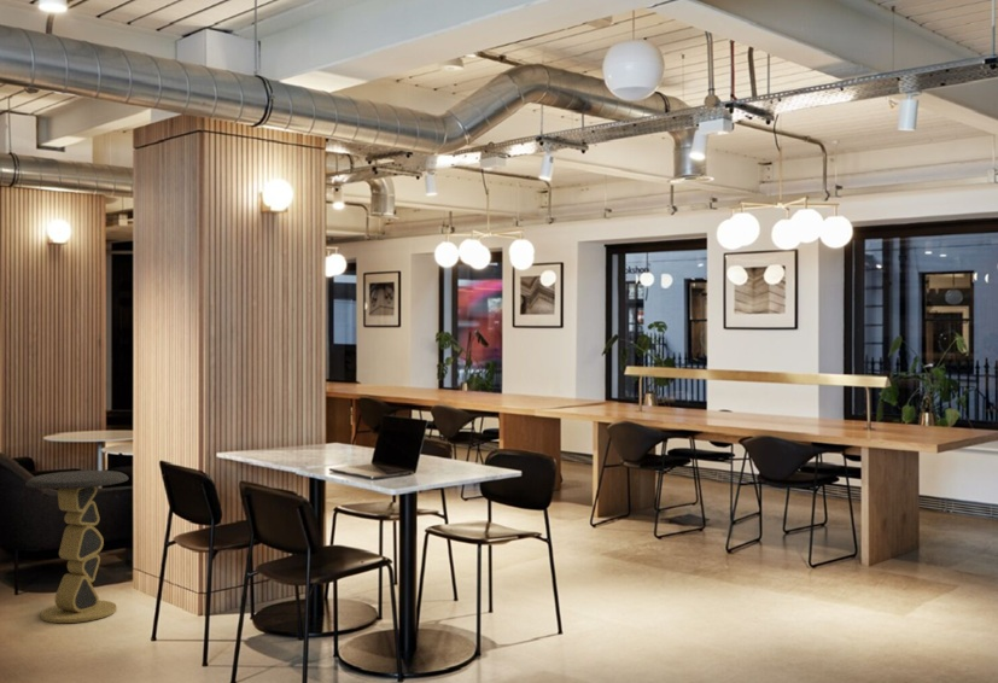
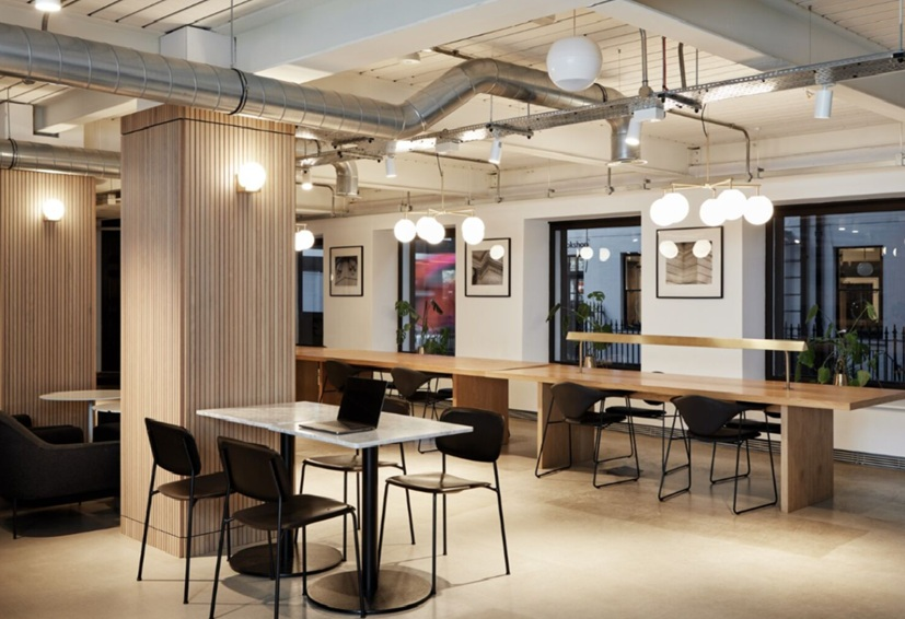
- side table (78, 544)
